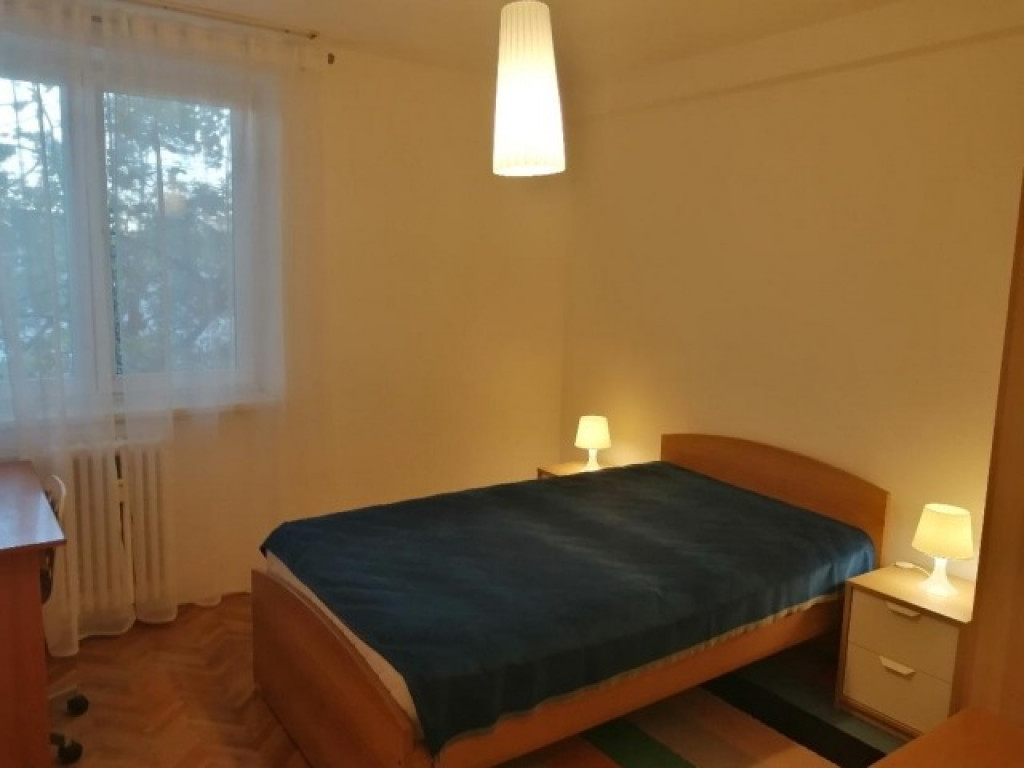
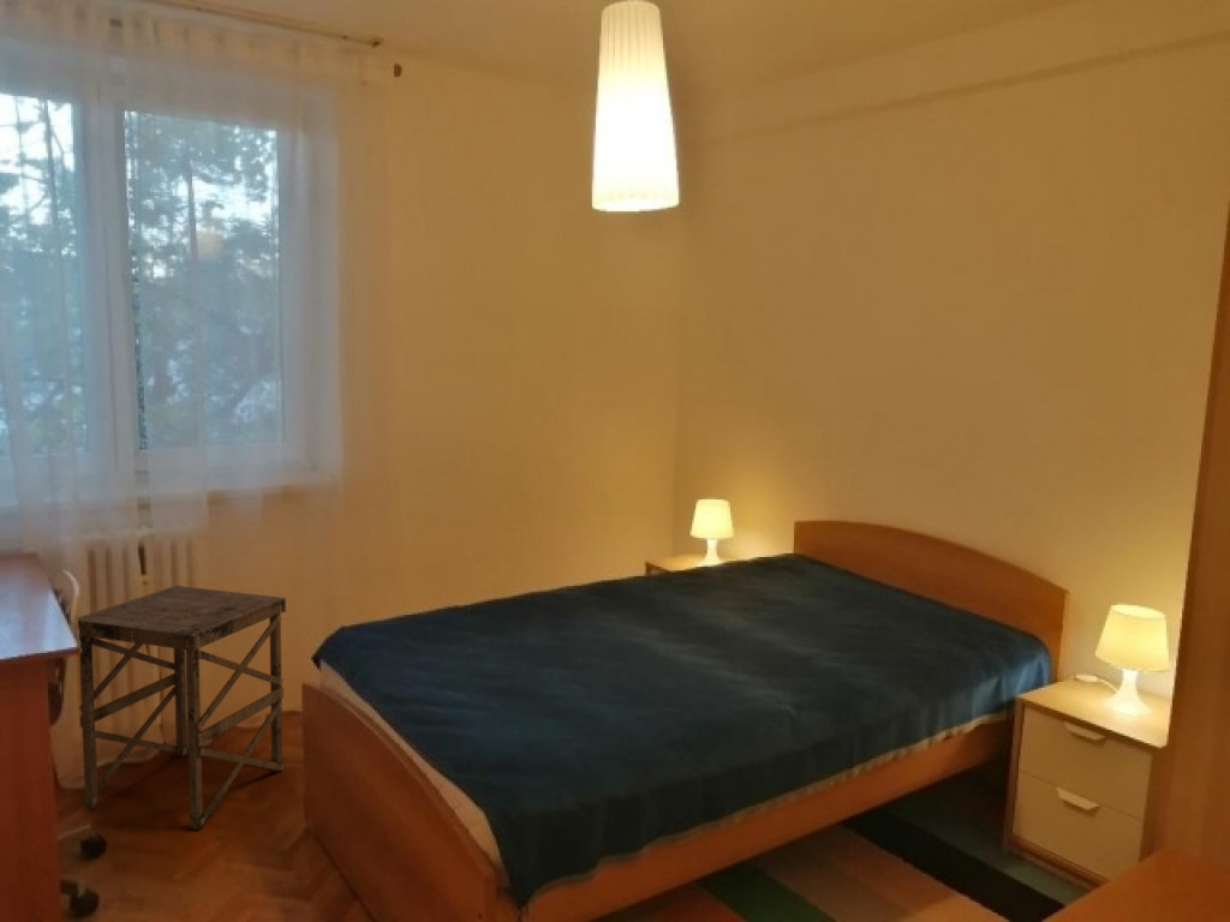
+ side table (185, 699)
